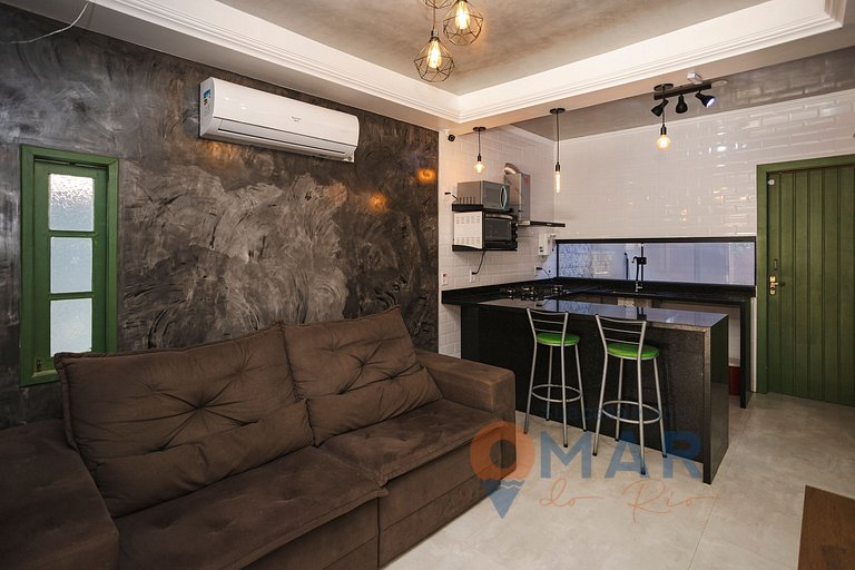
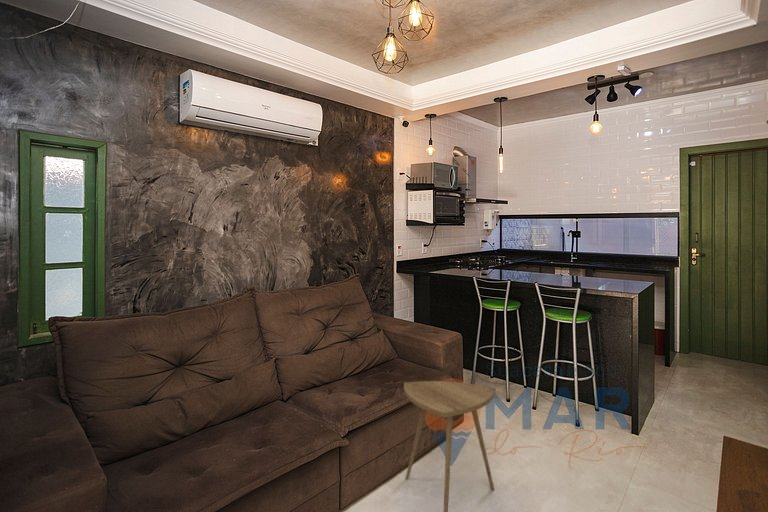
+ side table (446, 443)
